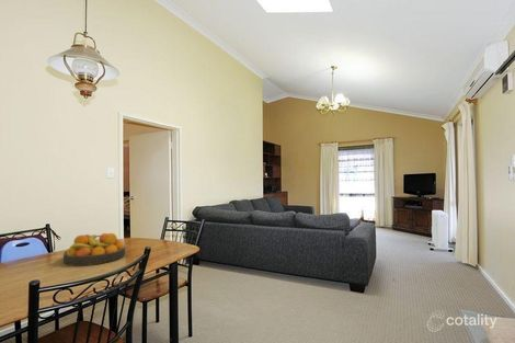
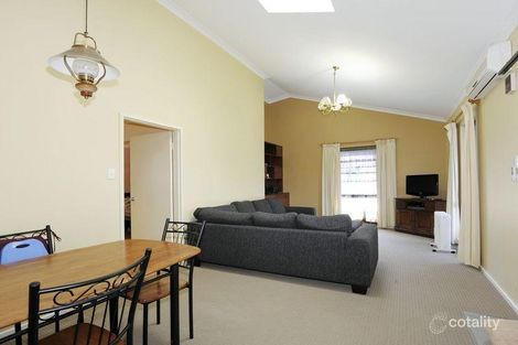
- fruit bowl (95, 245)
